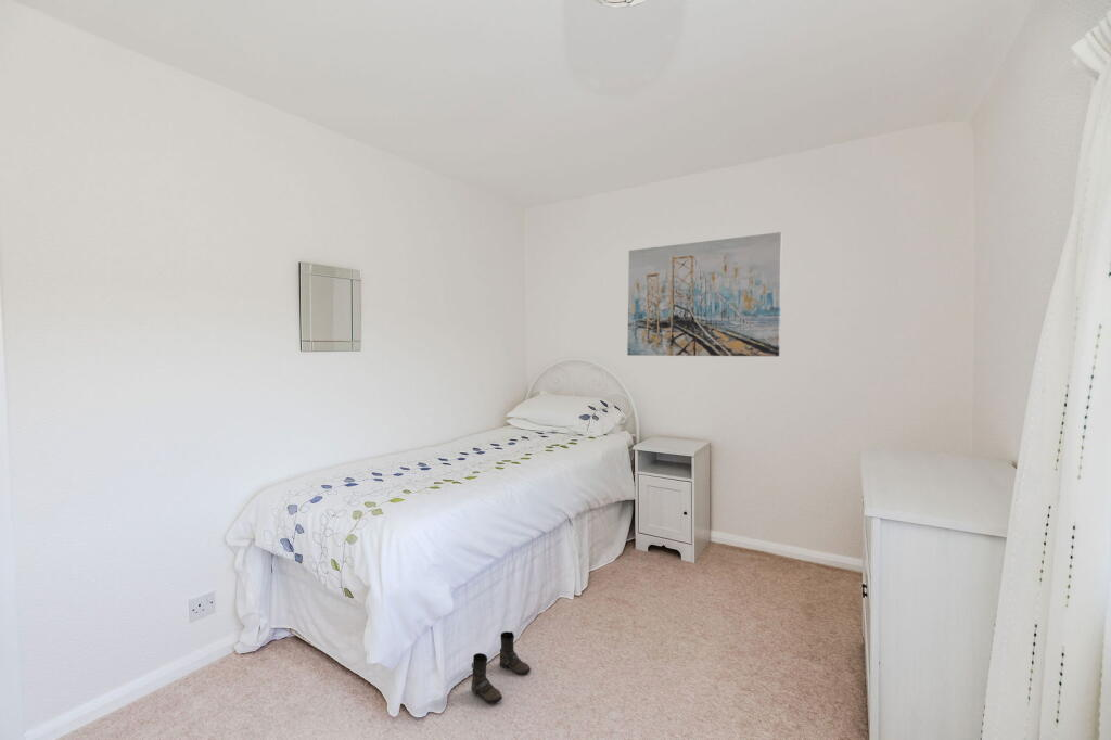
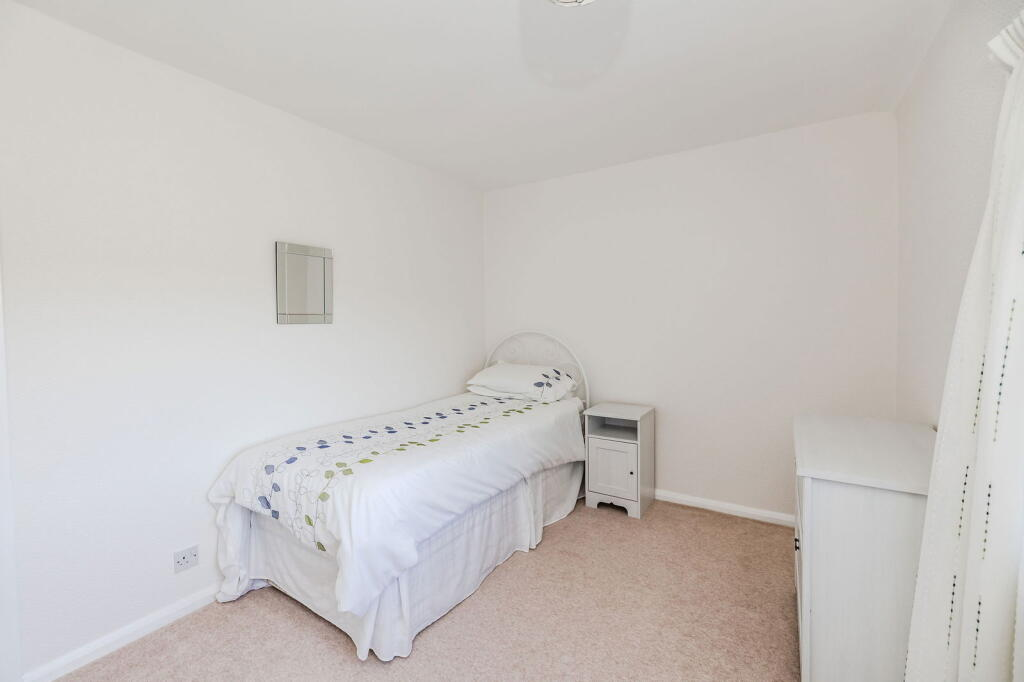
- boots (501, 665)
- wall art (698, 298)
